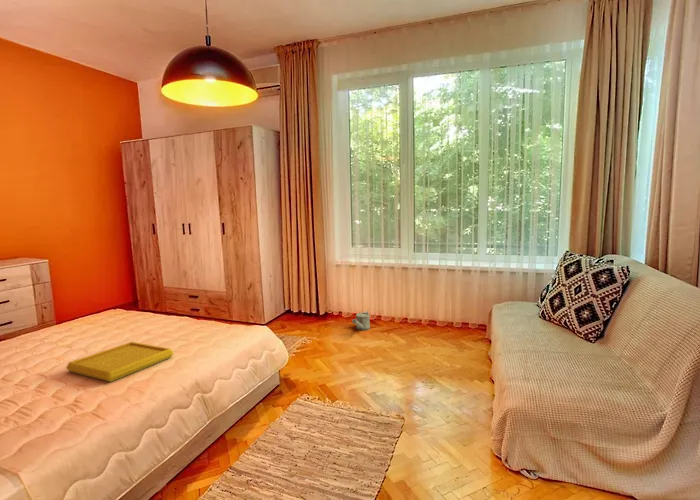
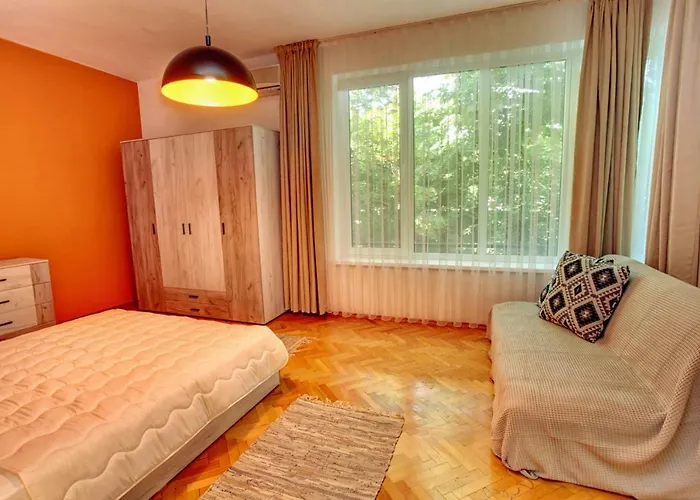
- serving tray (122, 359)
- watering can (361, 321)
